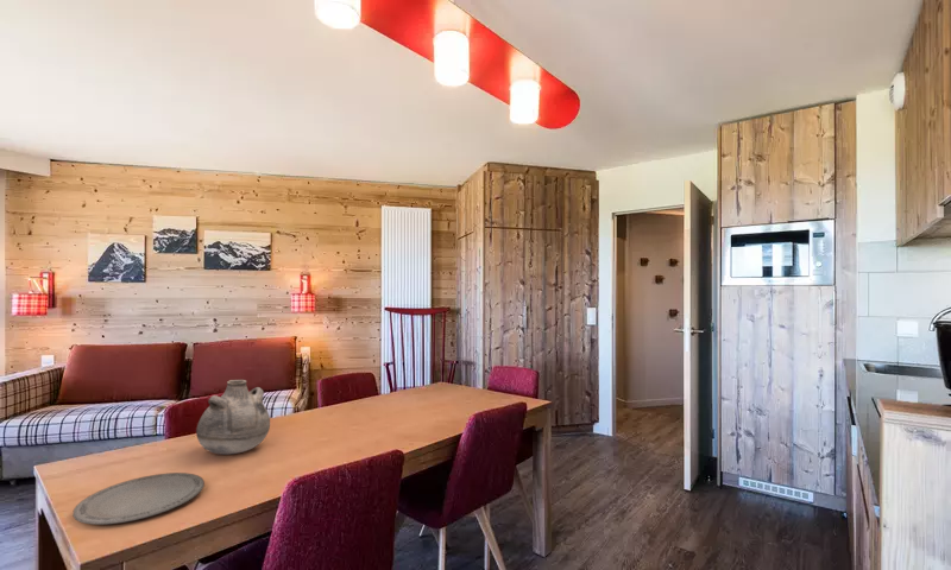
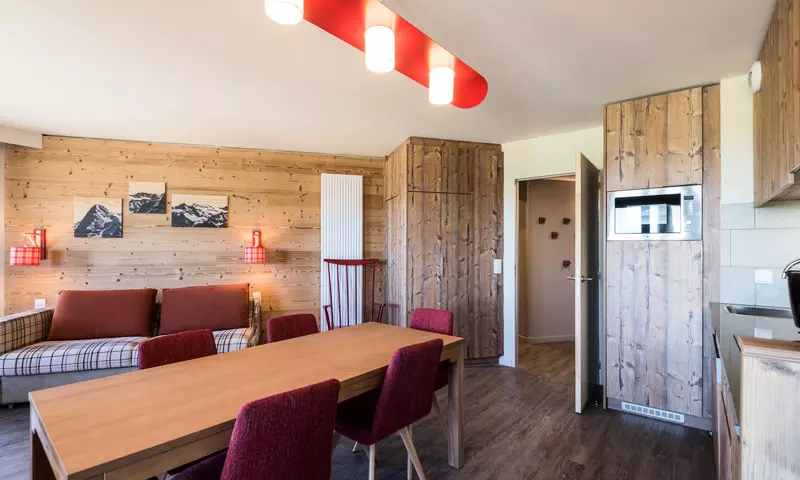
- vase (234, 414)
- plate (143, 498)
